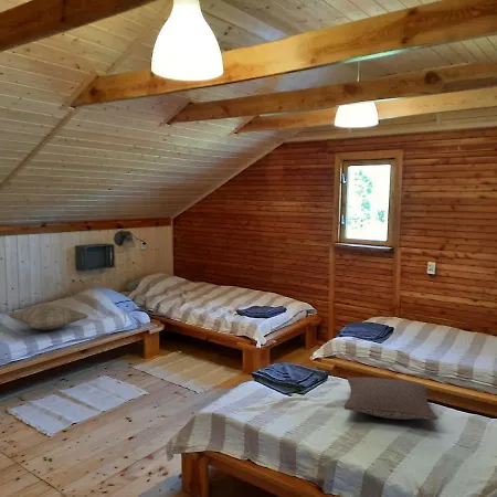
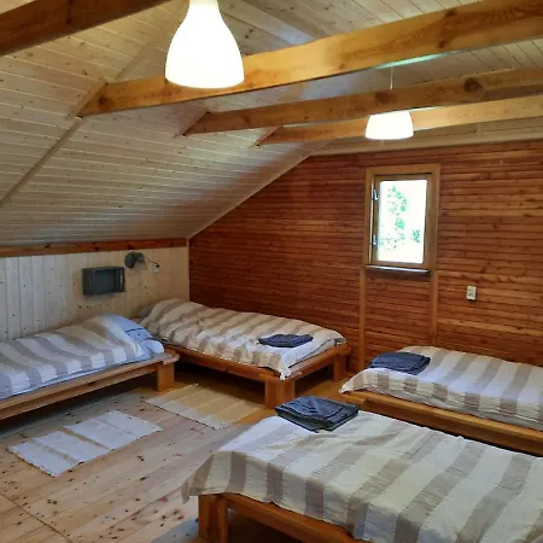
- decorative pillow (49, 316)
- pillow (388, 396)
